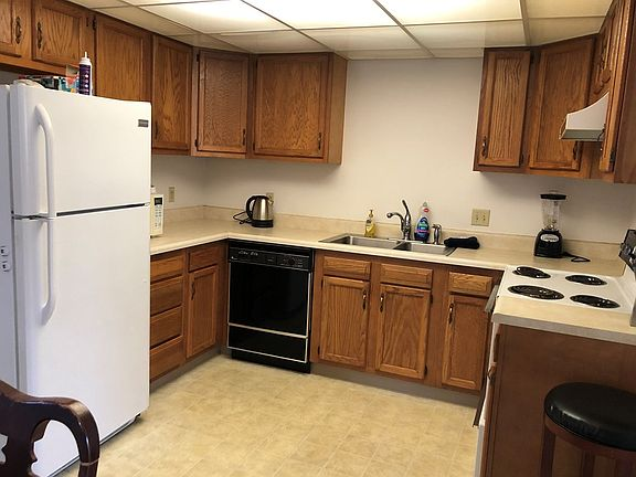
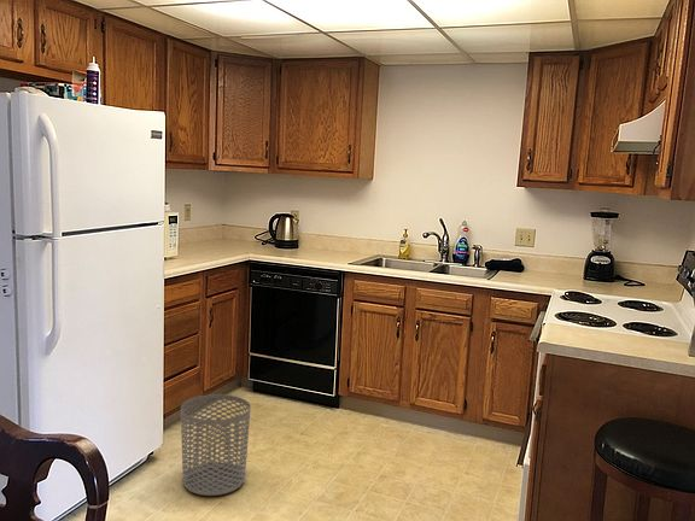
+ waste bin (215, 444)
